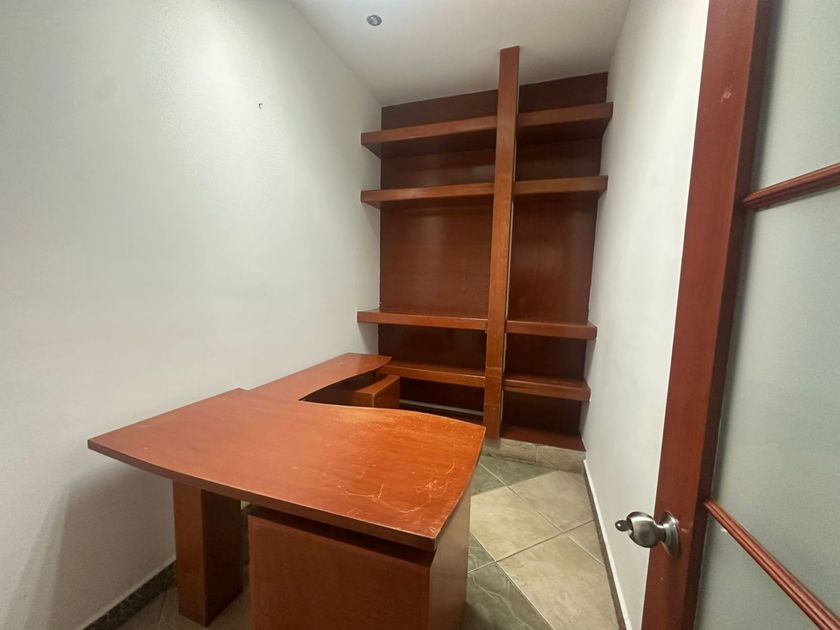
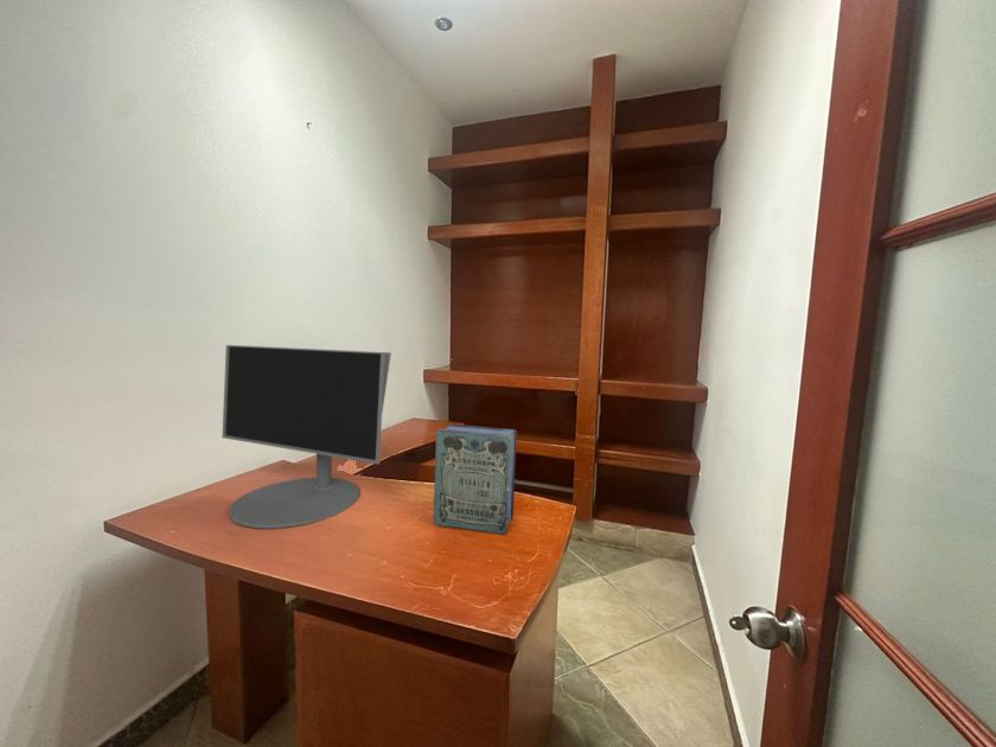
+ book (475, 475)
+ computer monitor (298, 424)
